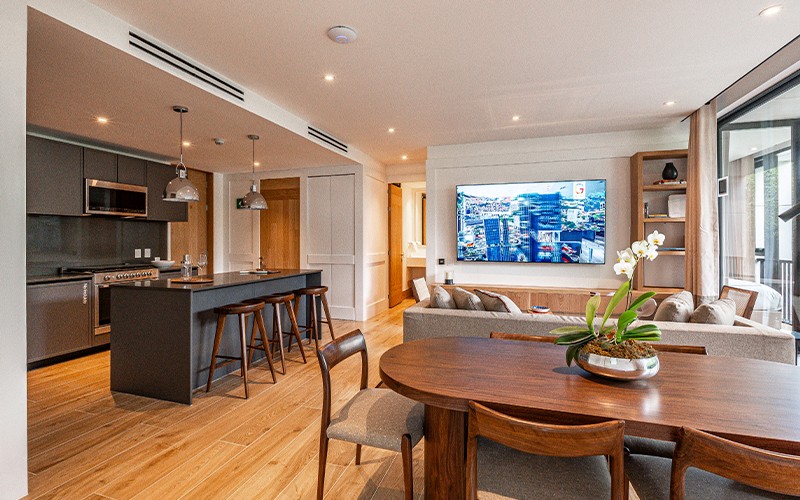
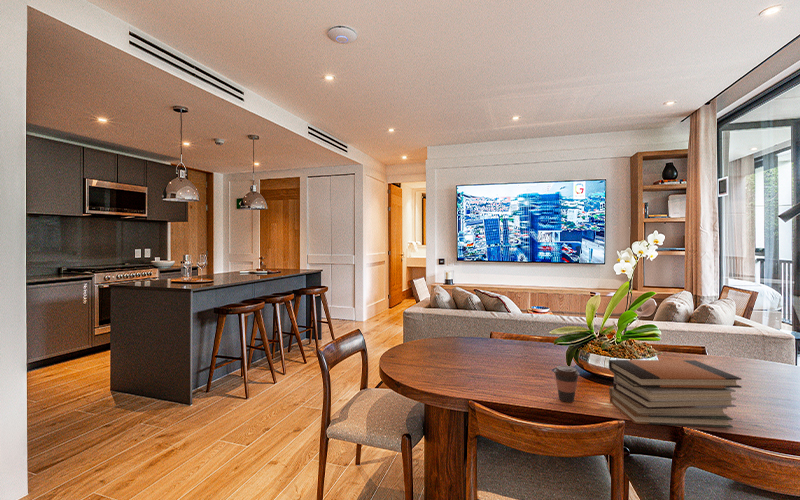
+ book stack (669, 391)
+ coffee cup (566, 383)
